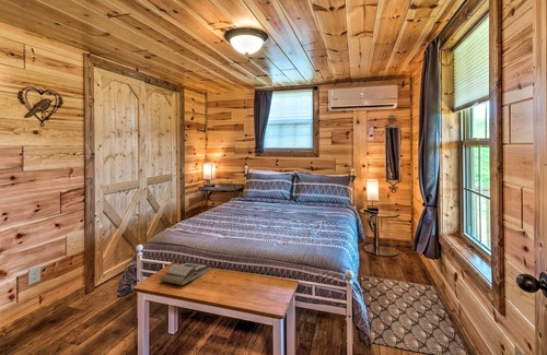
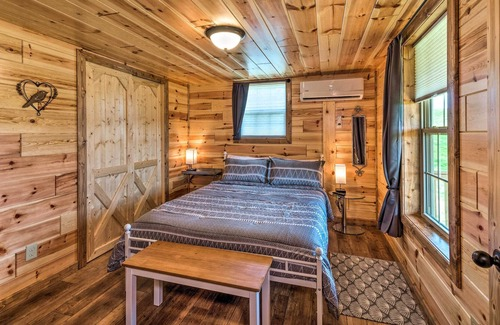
- book (186, 270)
